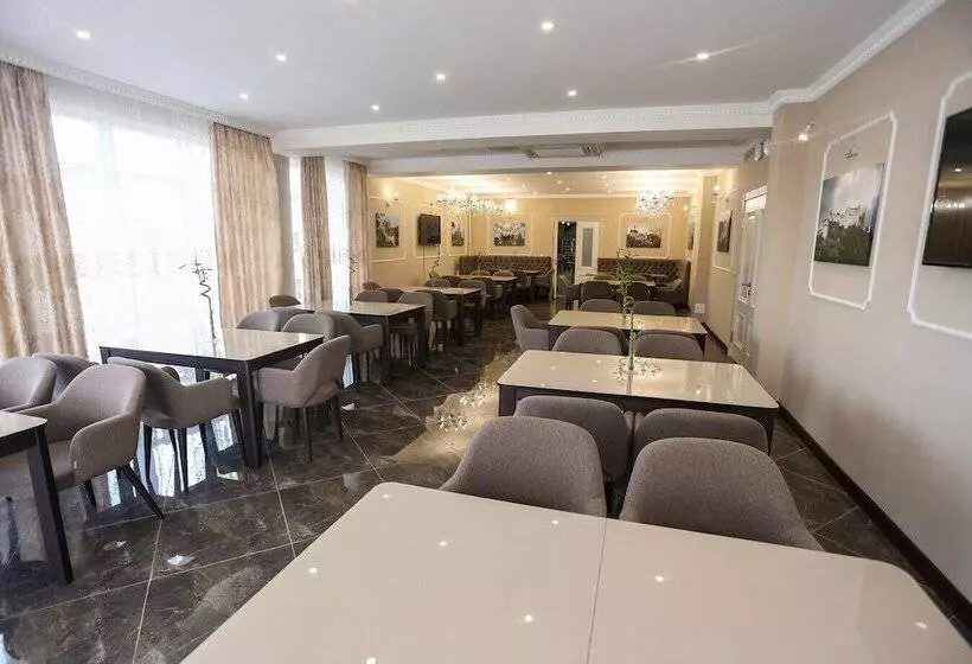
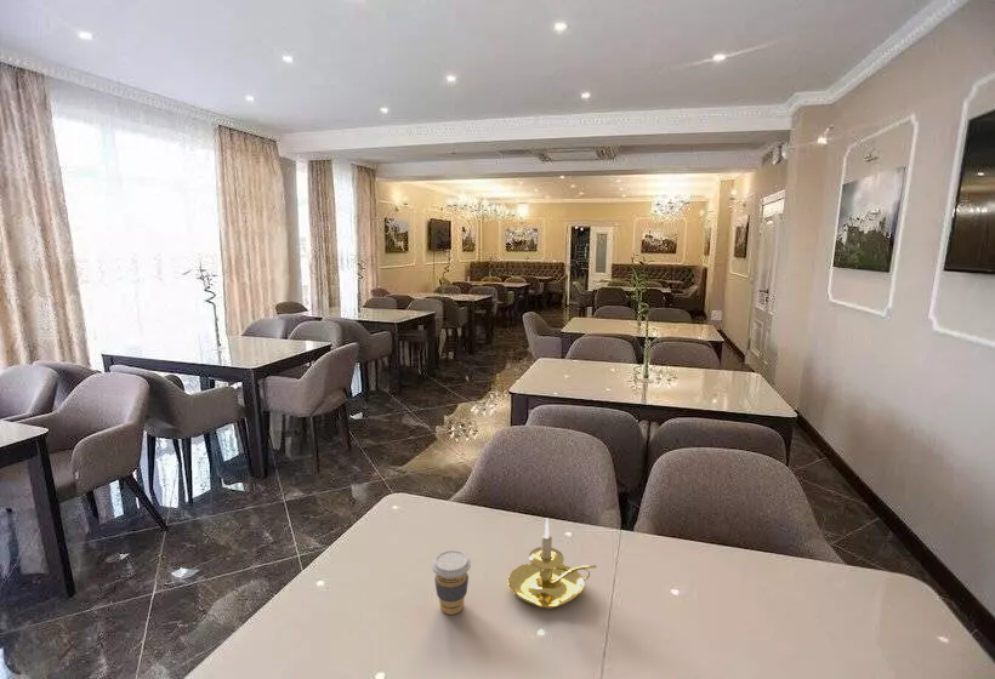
+ coffee cup (451, 582)
+ candle holder (552, 553)
